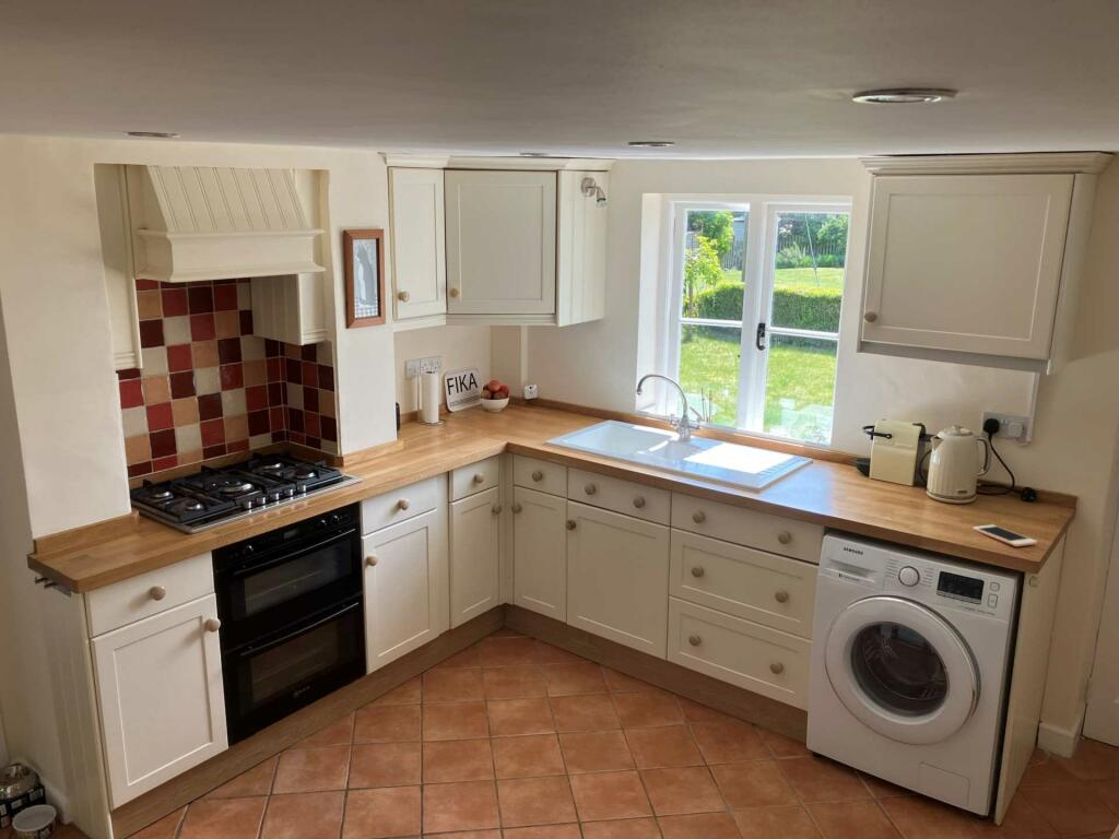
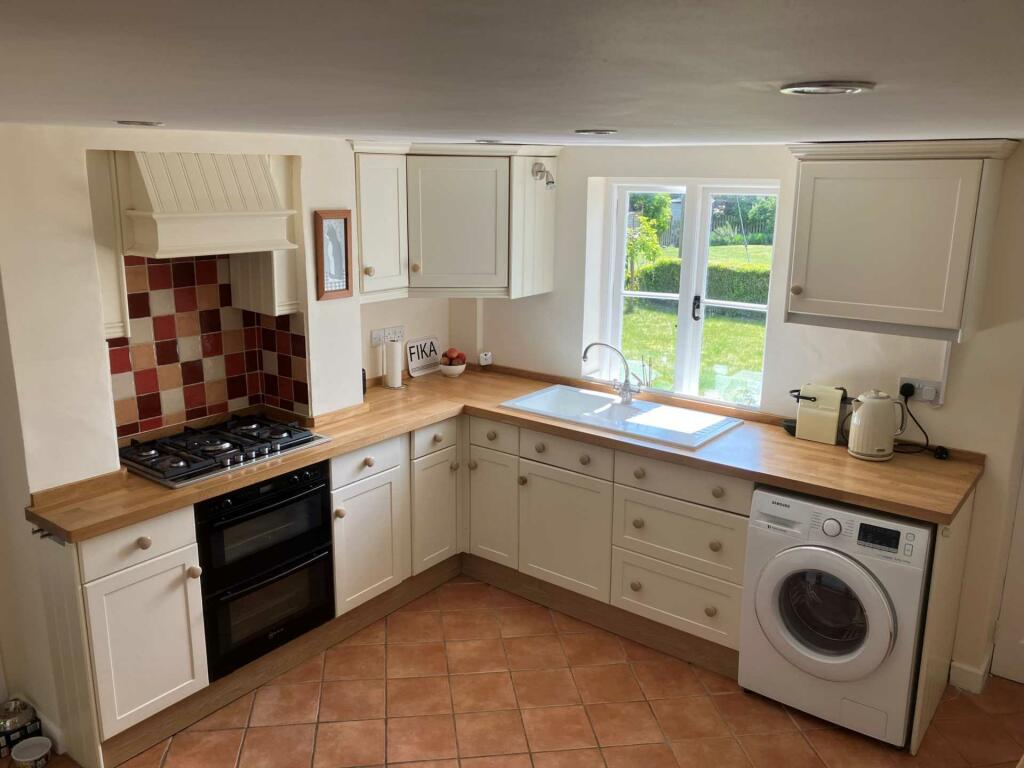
- cell phone (1003, 535)
